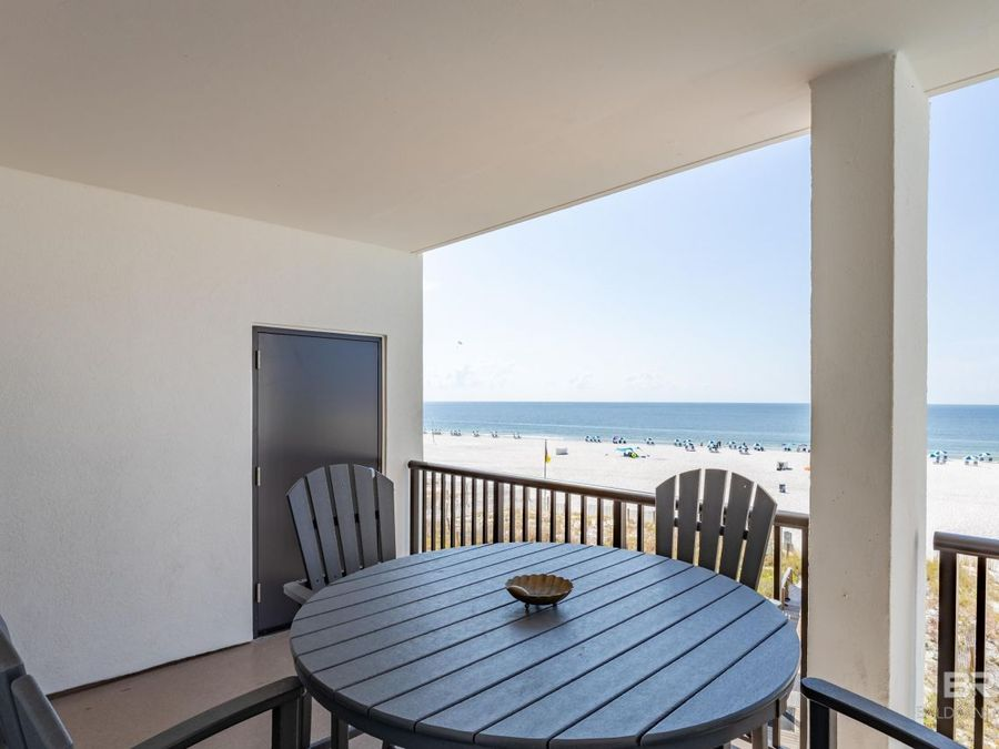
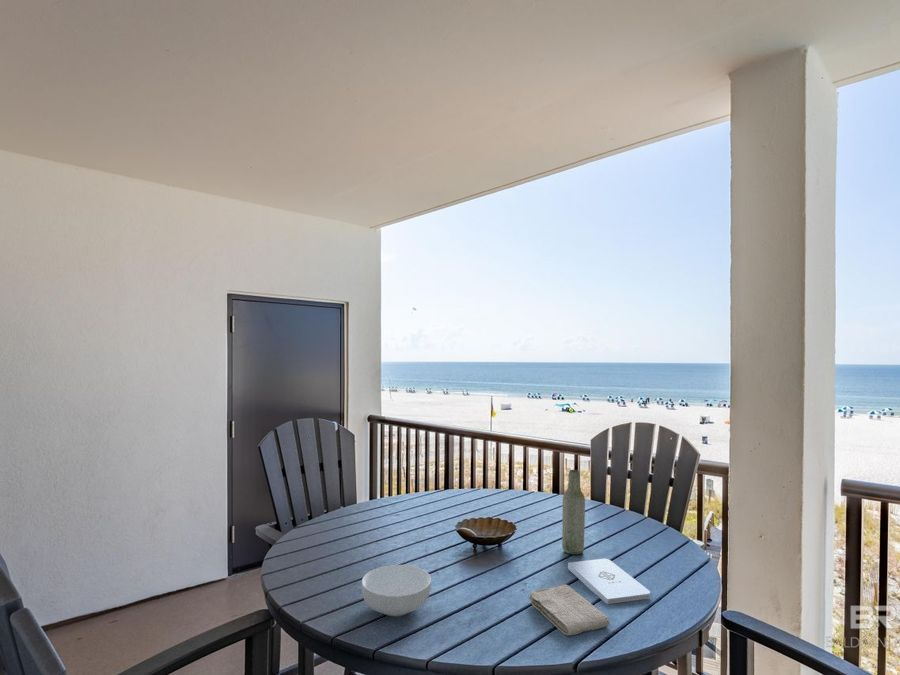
+ notepad (607, 580)
+ washcloth (566, 607)
+ bottle (573, 510)
+ cereal bowl (396, 593)
